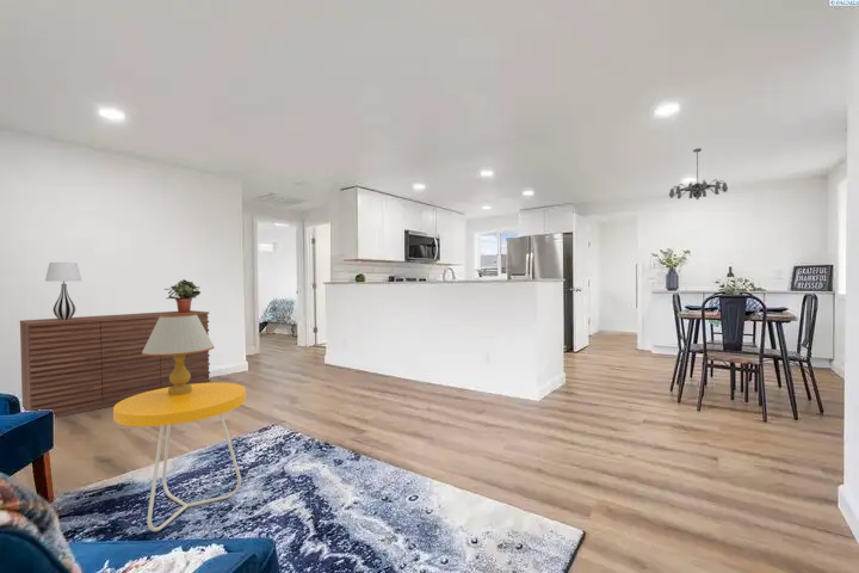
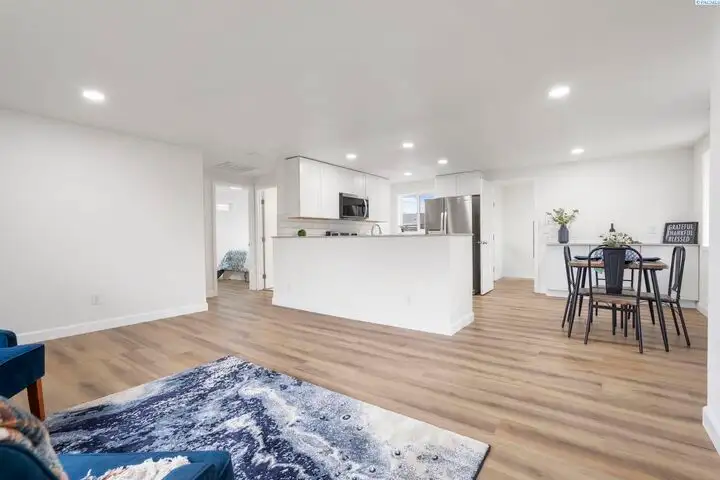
- sideboard (124, 357)
- table lamp (63, 290)
- chandelier (697, 174)
- table lamp (179, 352)
- potted plant (183, 295)
- side table (167, 451)
